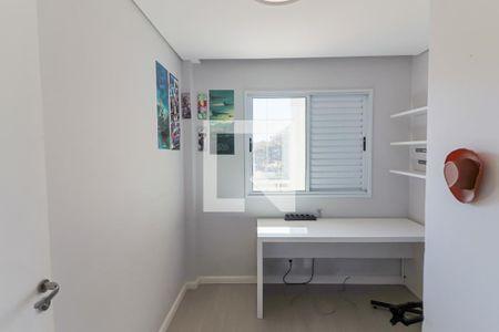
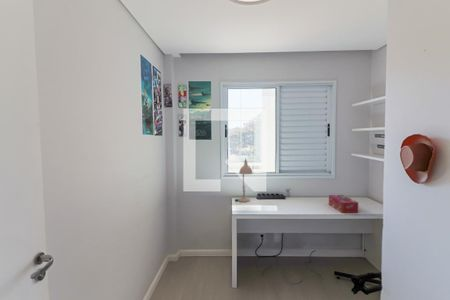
+ desk lamp (243, 180)
+ tissue box (342, 203)
